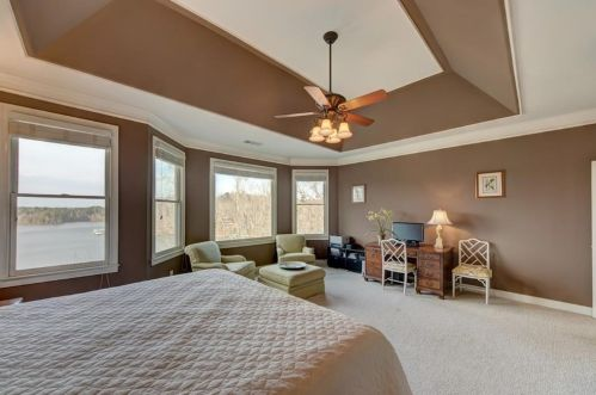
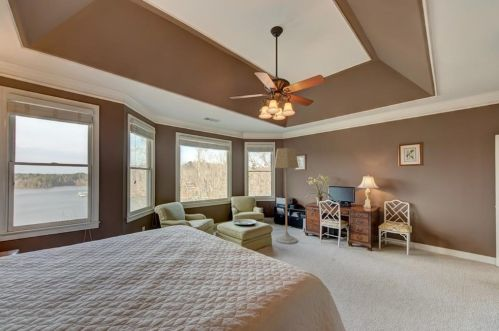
+ floor lamp (286, 194)
